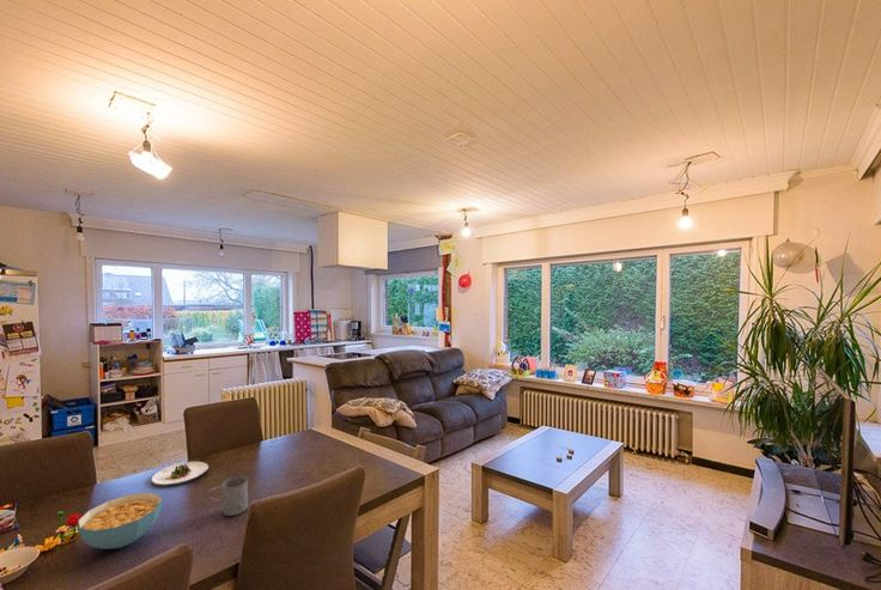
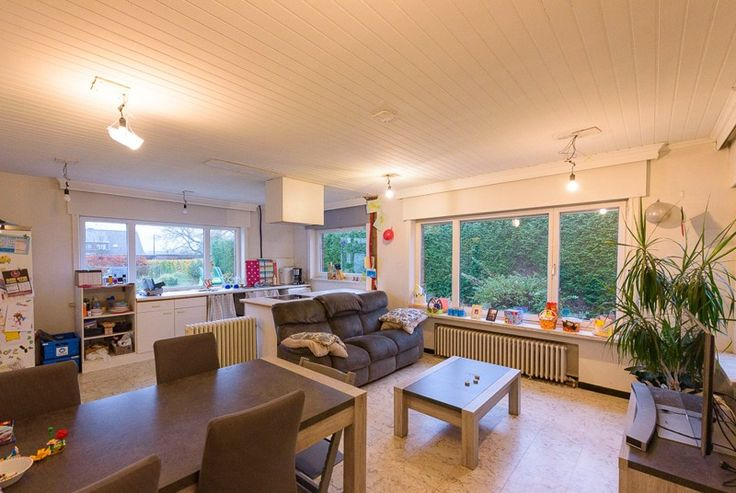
- salad plate (180, 470)
- mug (229, 497)
- cereal bowl (122, 525)
